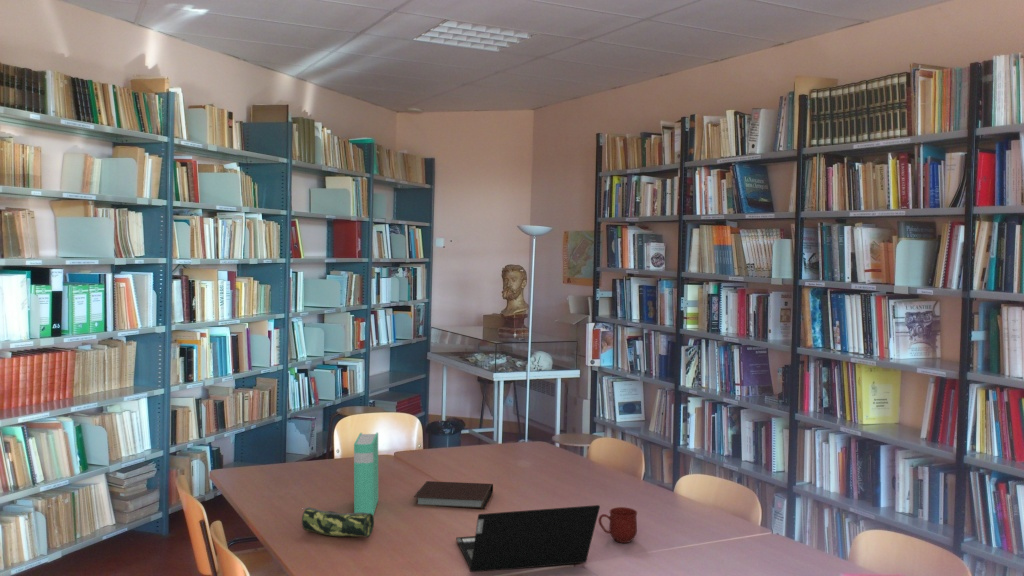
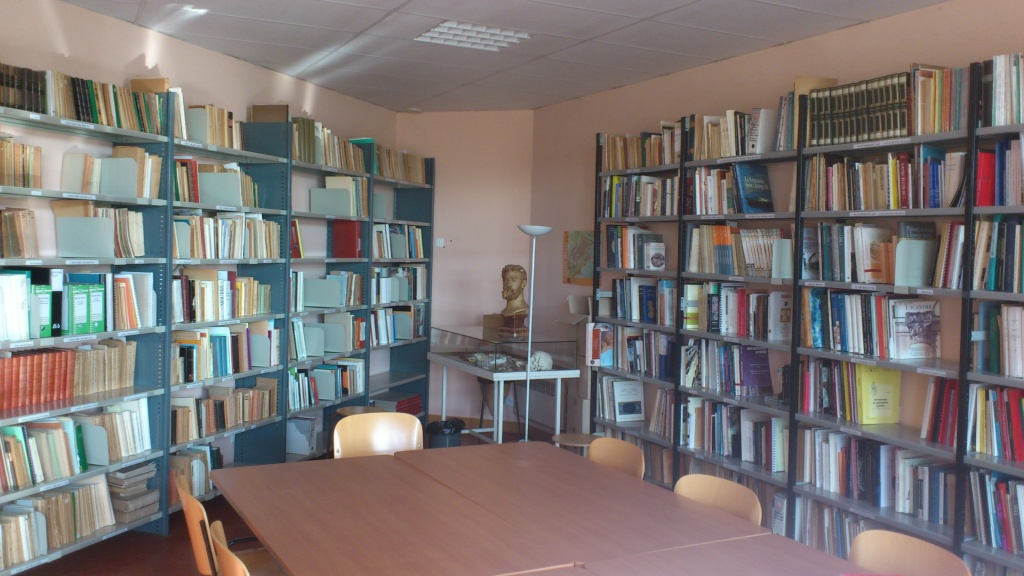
- laptop computer (523, 525)
- book (366, 473)
- notebook (454, 493)
- mug (617, 525)
- pencil case (336, 522)
